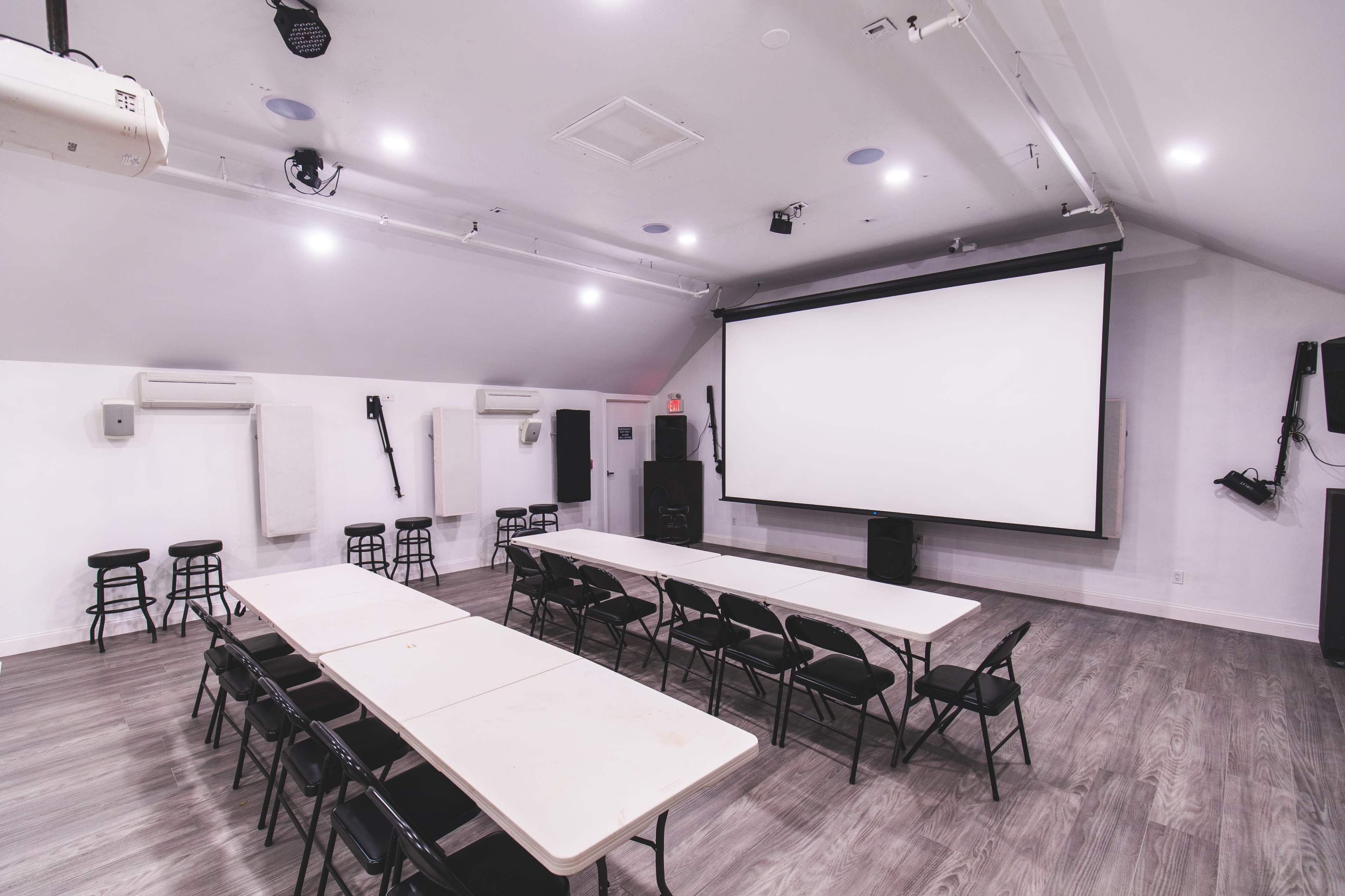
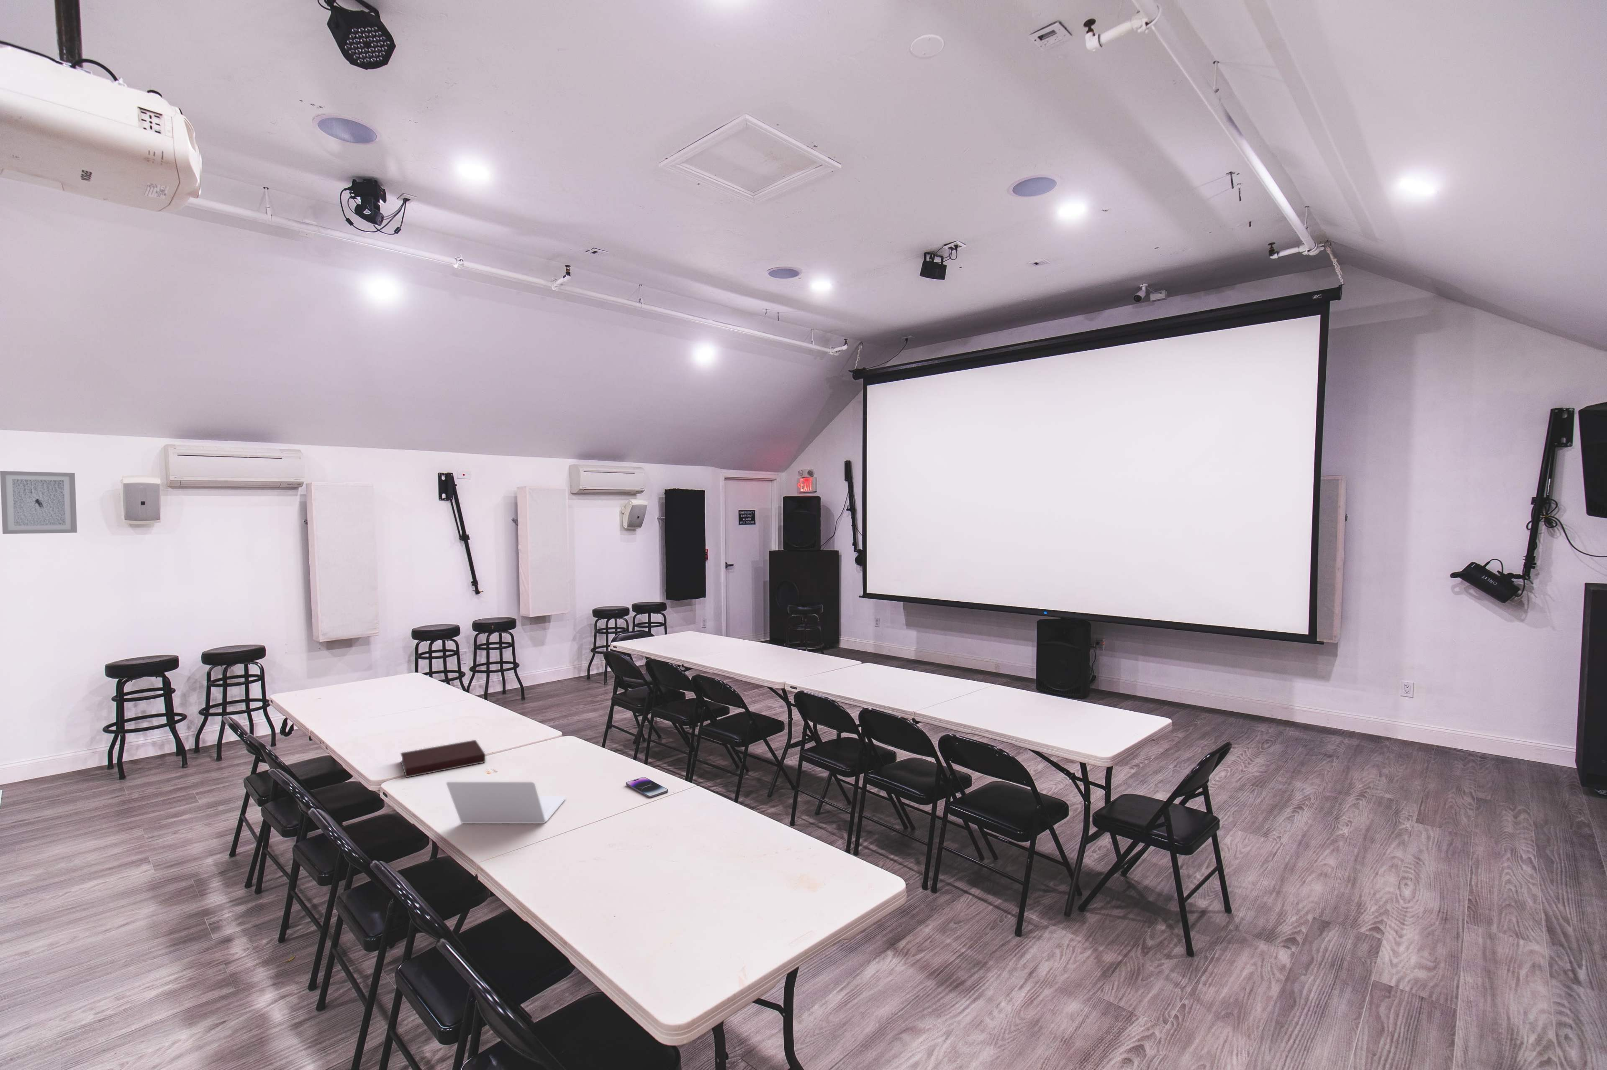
+ wall art (39, 503)
+ notebook (443, 757)
+ laptop (510, 787)
+ smartphone (646, 787)
